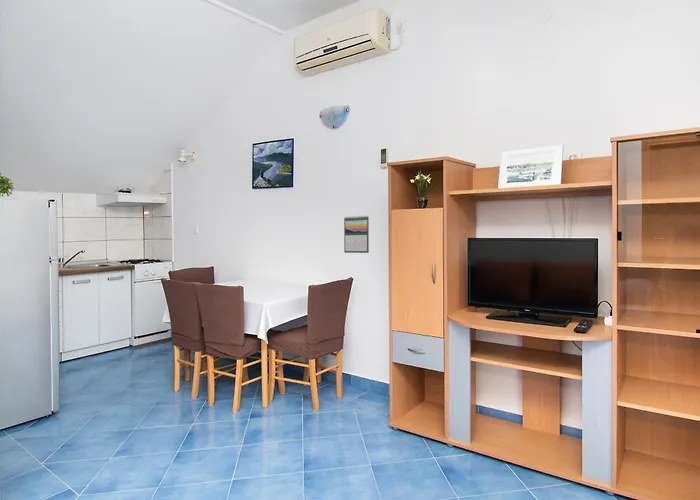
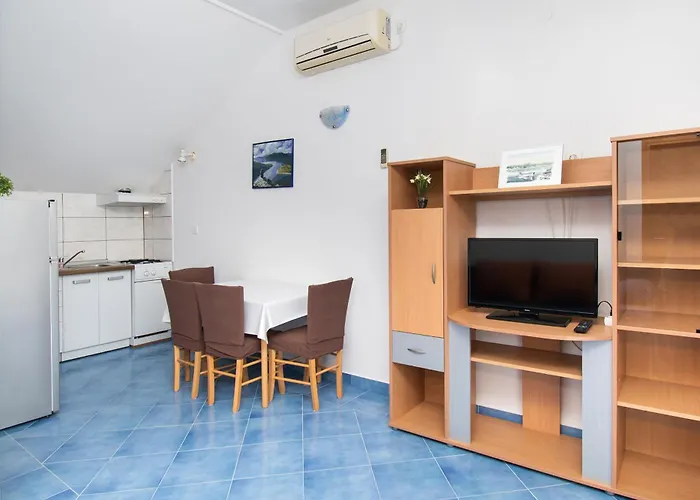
- calendar (356, 234)
